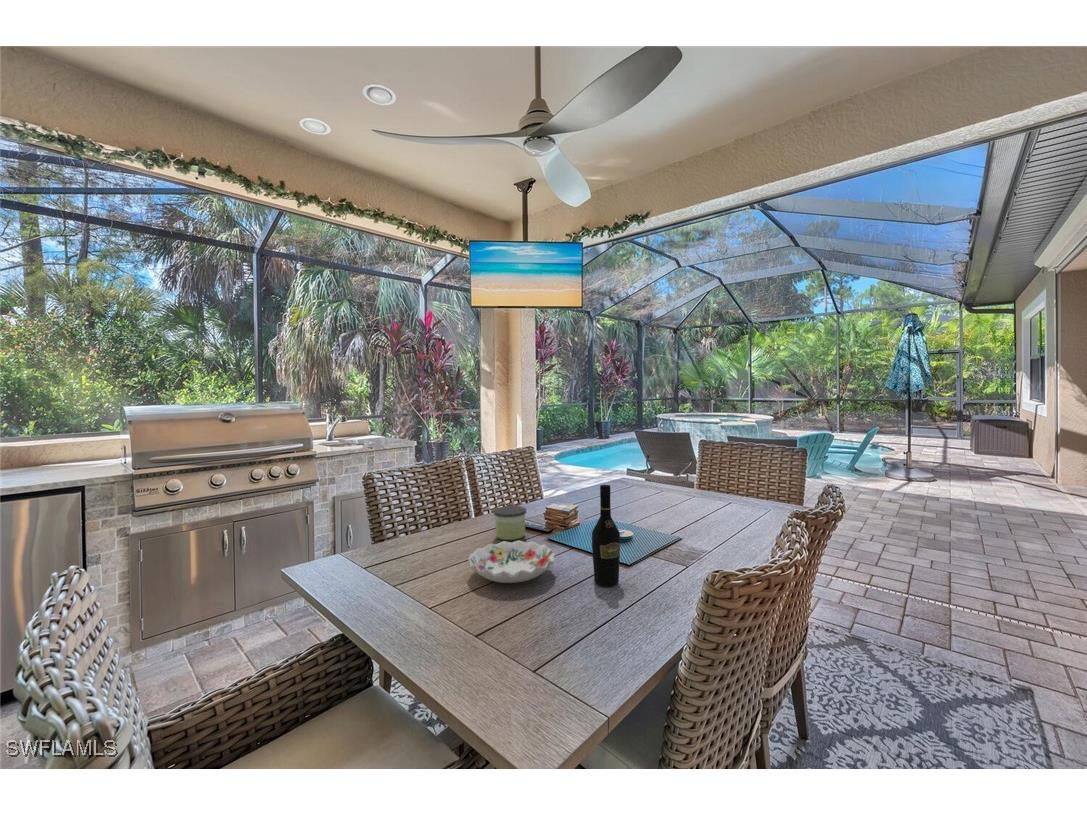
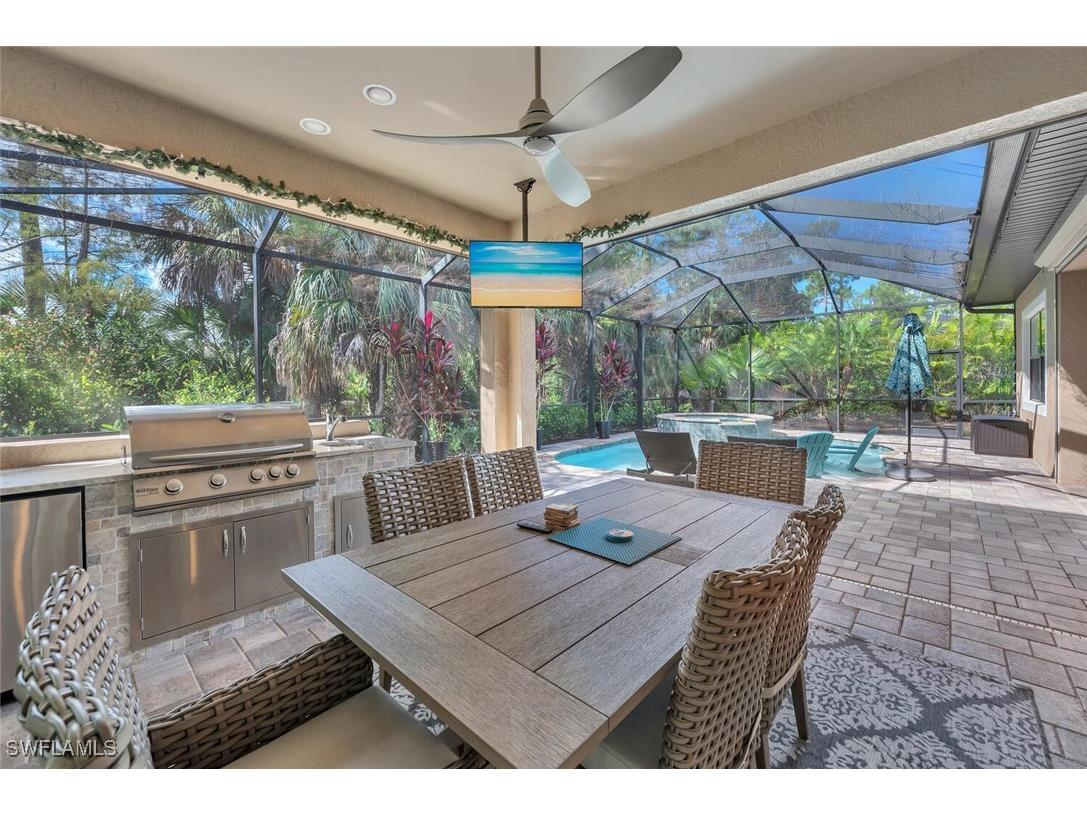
- wine bottle (605, 534)
- decorative bowl (512, 564)
- candle (510, 523)
